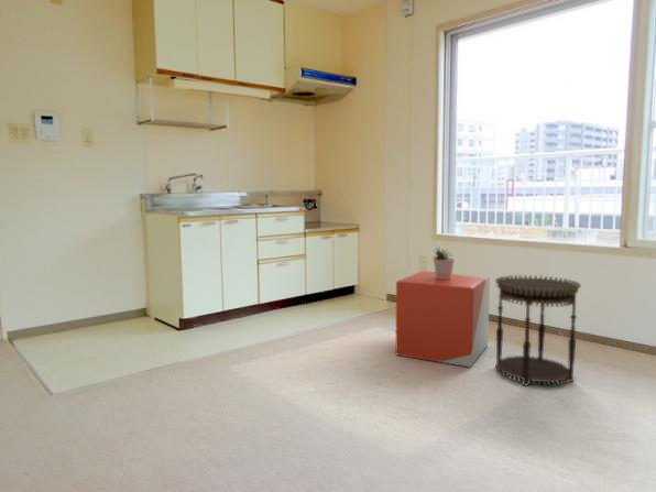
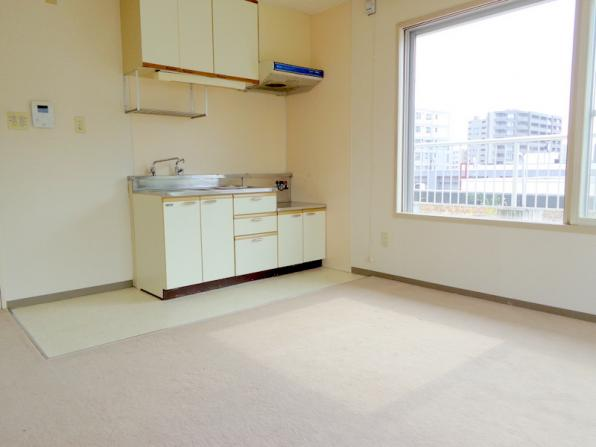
- potted plant (442, 261)
- side table (538, 328)
- stool (444, 314)
